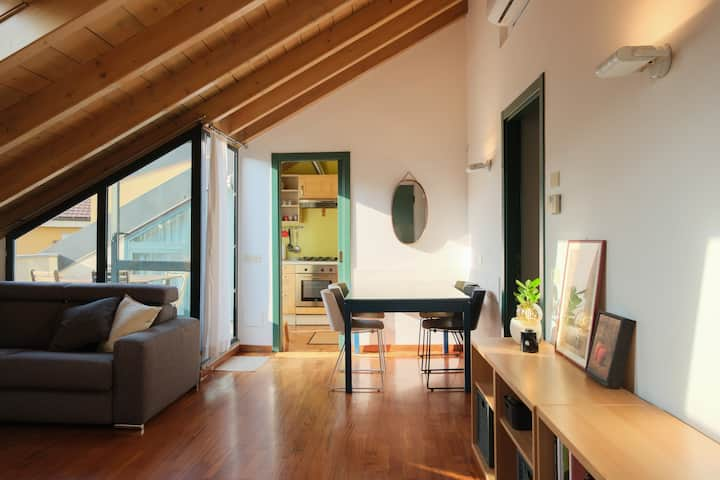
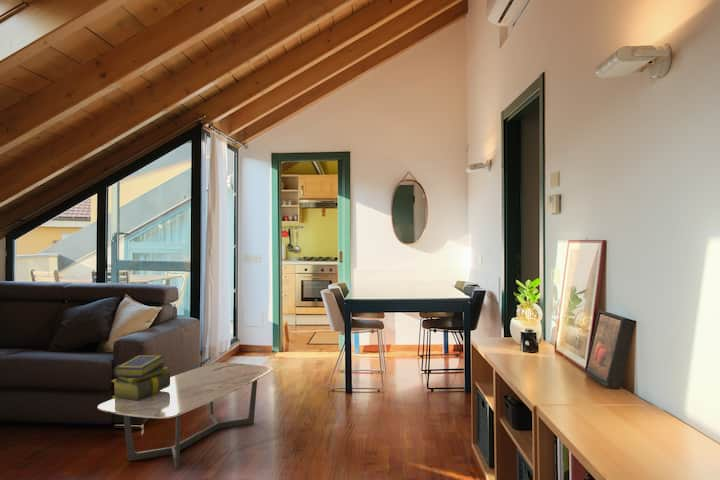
+ coffee table (194, 408)
+ stack of books (141, 376)
